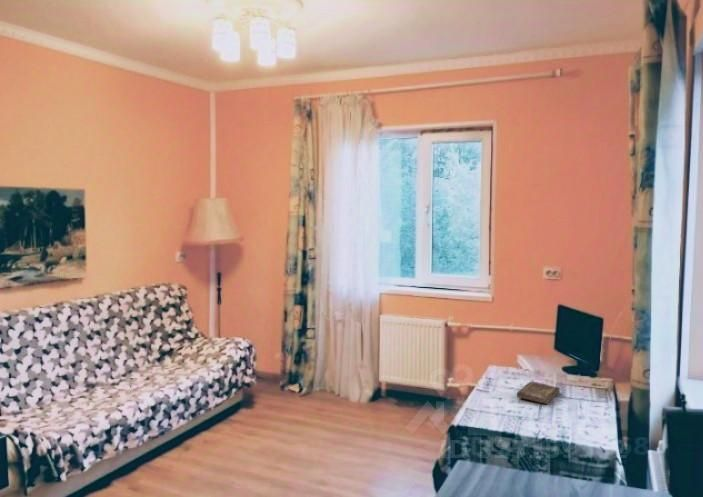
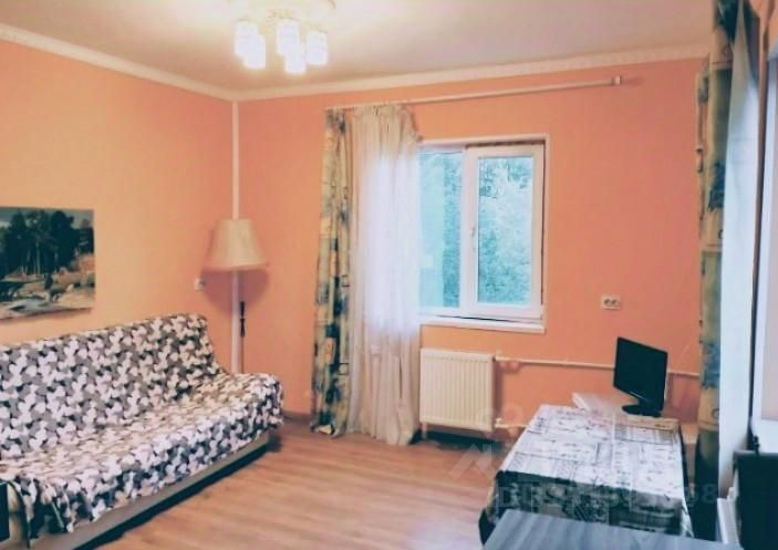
- book (538, 391)
